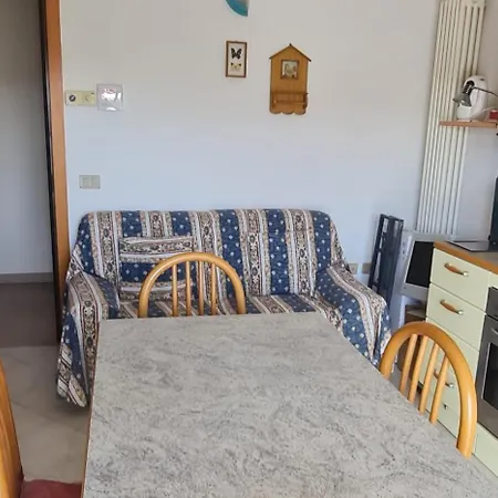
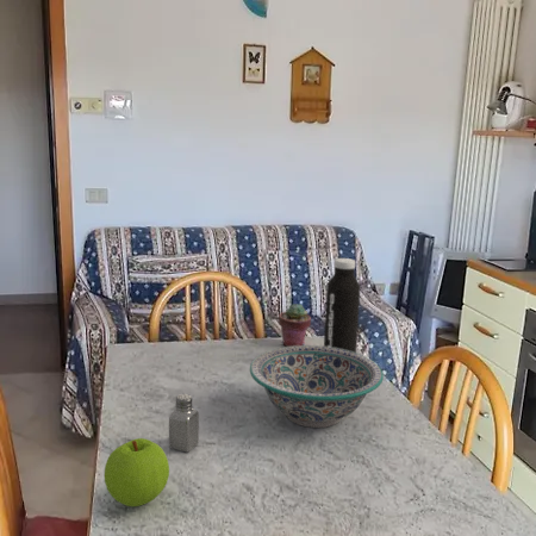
+ apple (136, 472)
+ water bottle (342, 313)
+ decorative bowl (314, 392)
+ saltshaker (183, 420)
+ potted succulent (294, 324)
